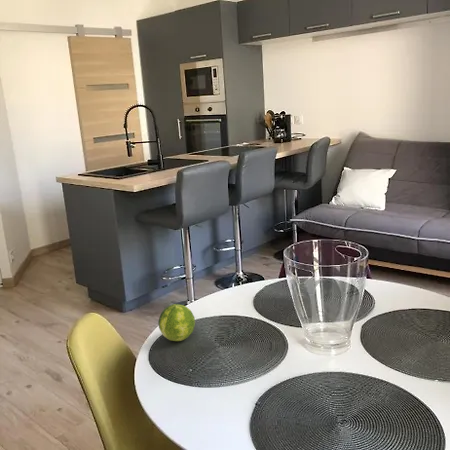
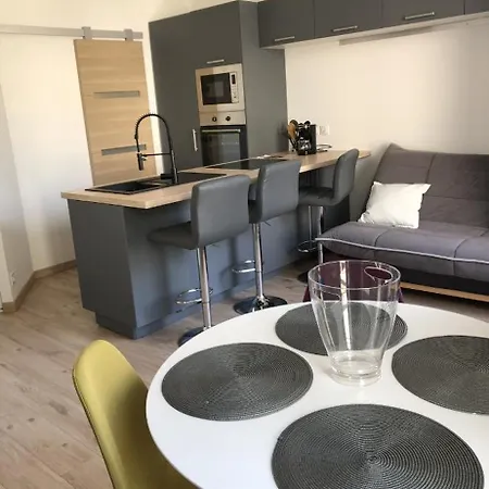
- fruit (176, 322)
